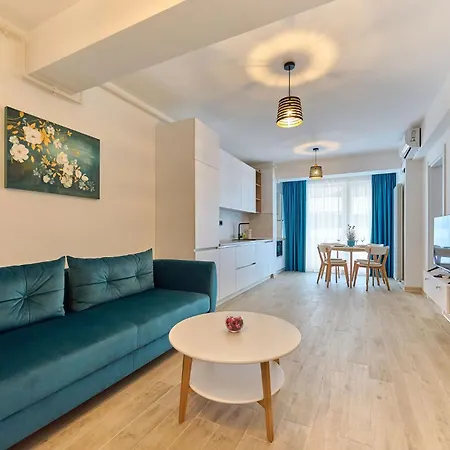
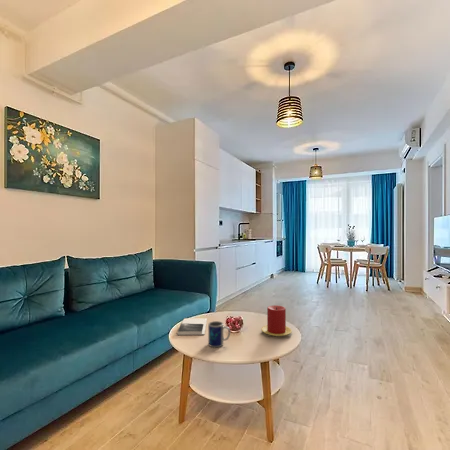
+ book (193, 324)
+ candle (276, 320)
+ mug (219, 334)
